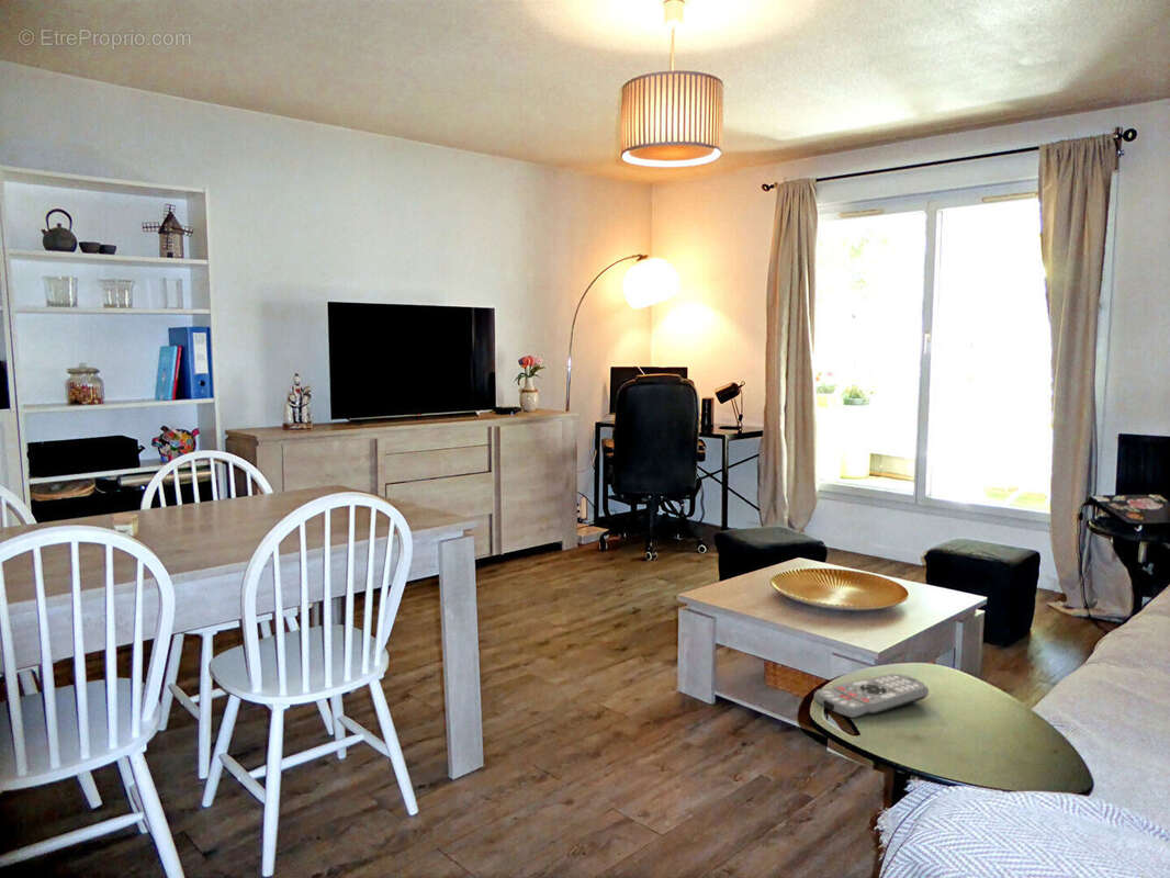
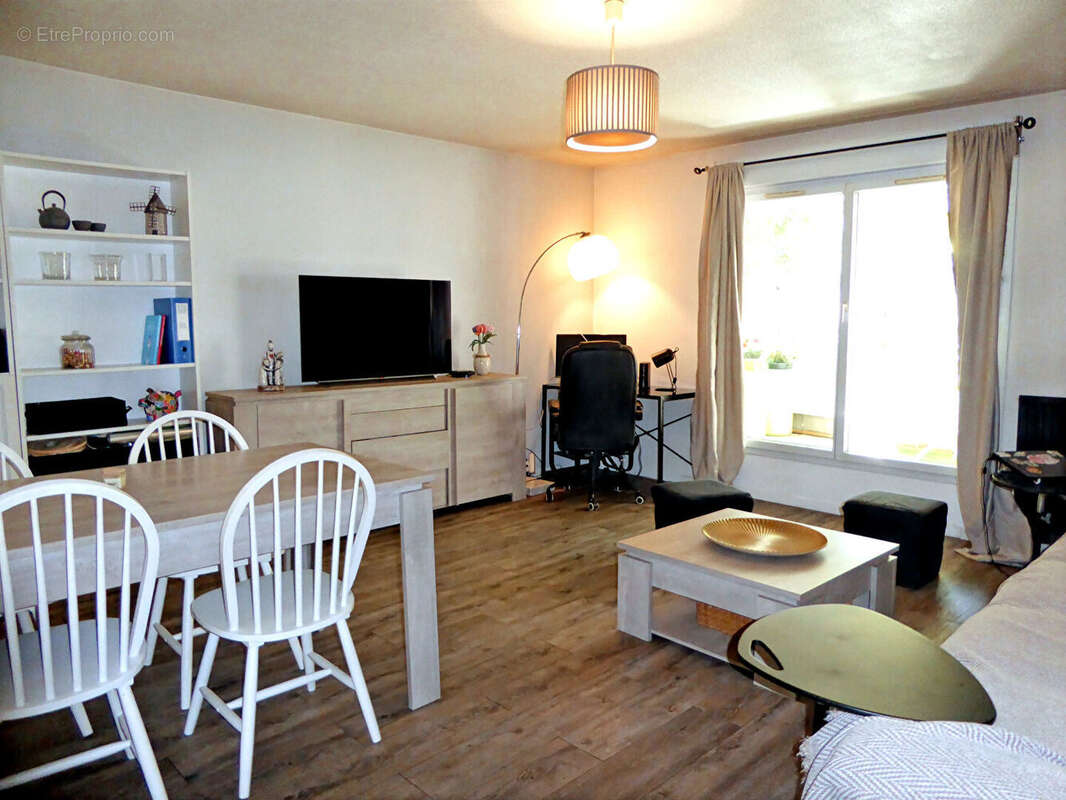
- remote control (874, 695)
